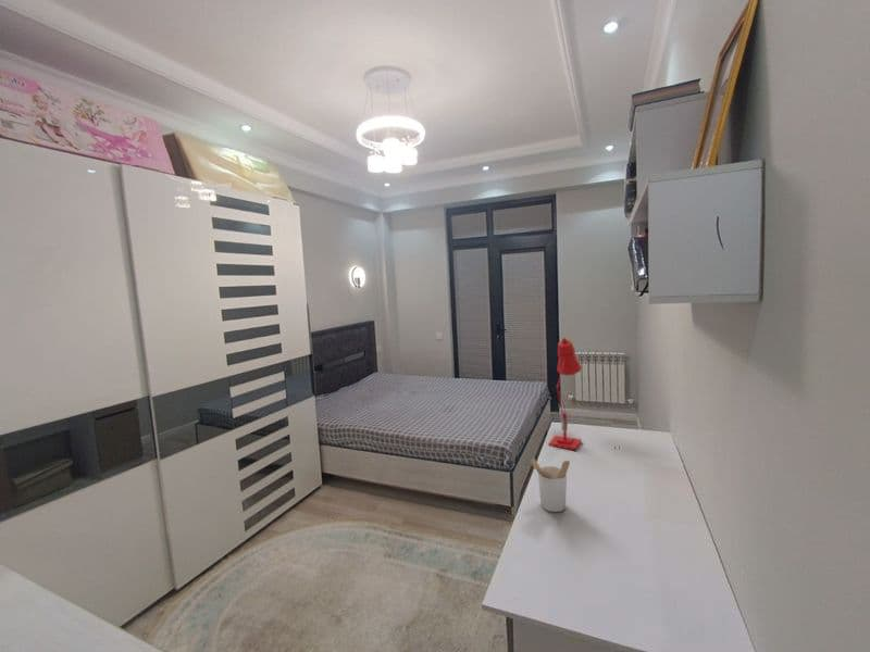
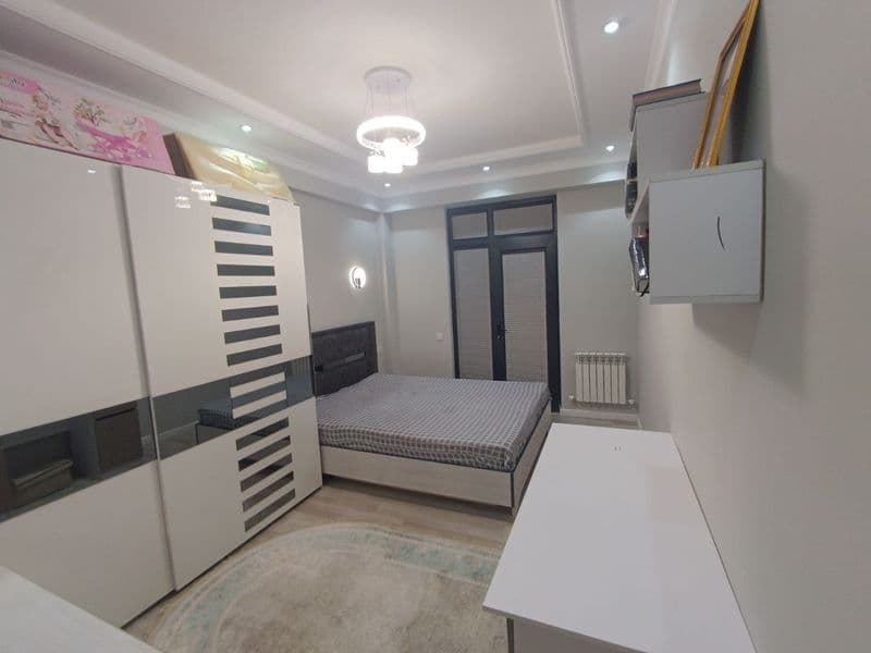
- utensil holder (548, 484)
- desk lamp (561, 392)
